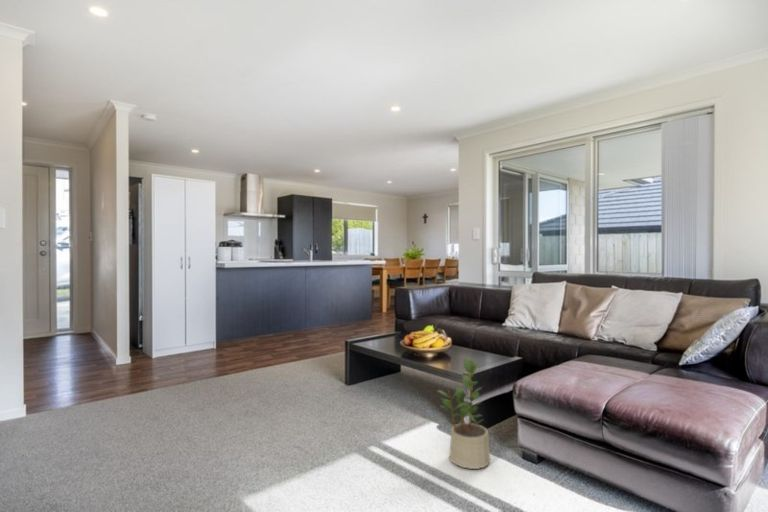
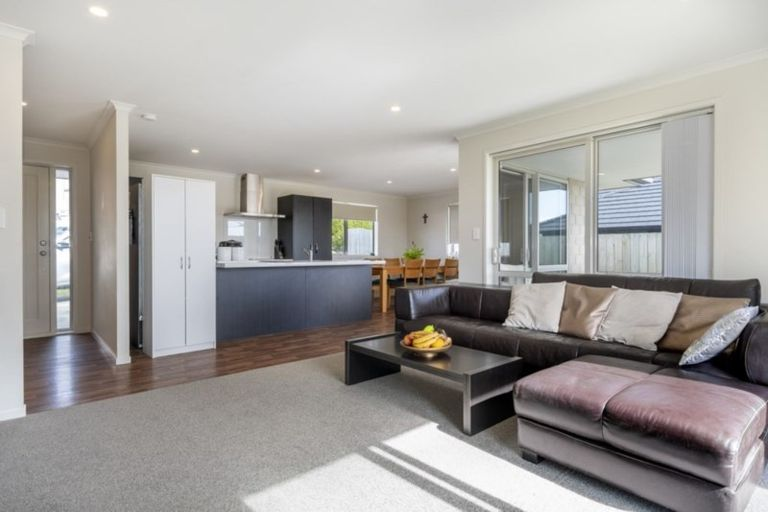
- potted plant (464, 411)
